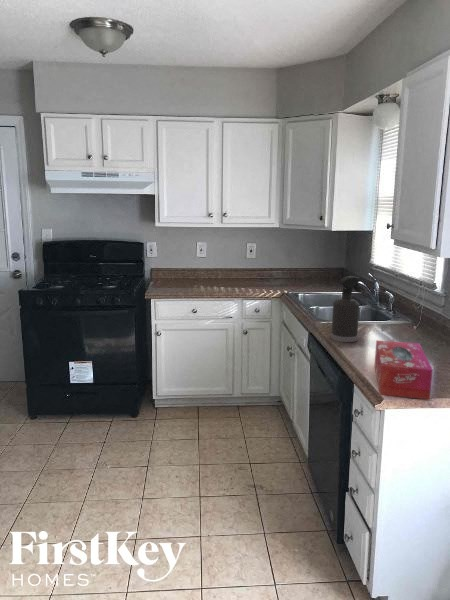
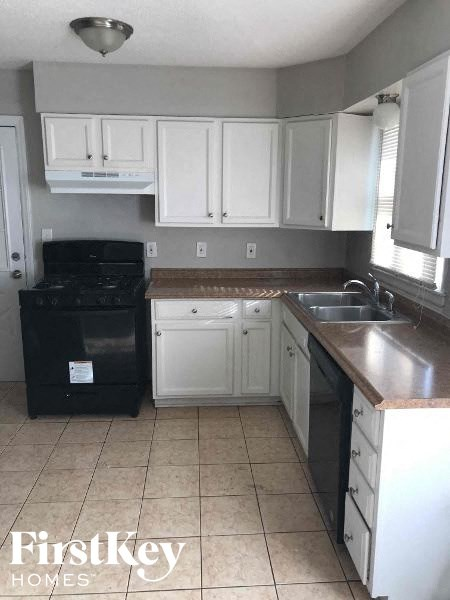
- spray bottle (346, 307)
- tissue box (400, 367)
